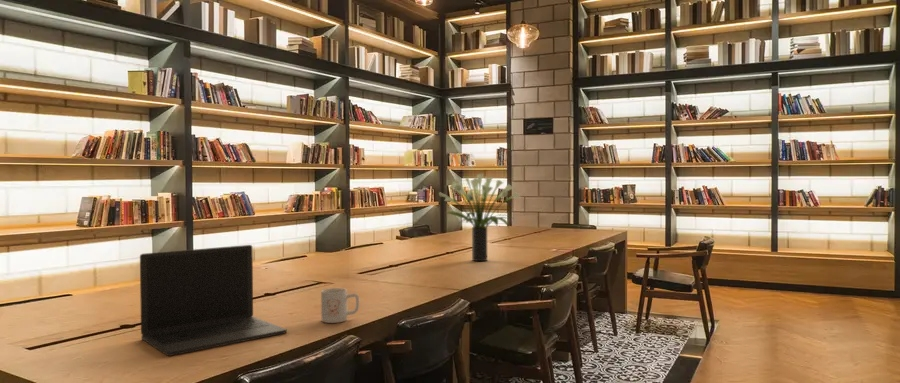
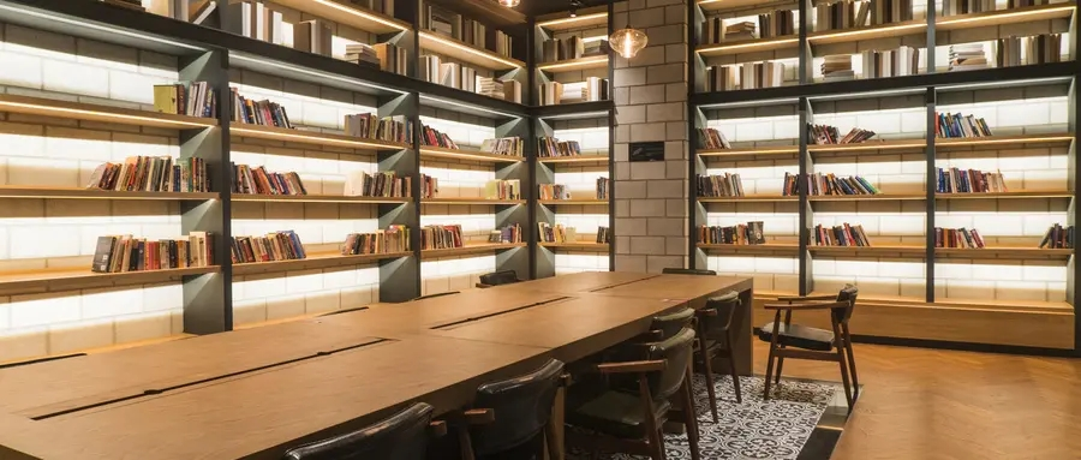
- mug (340, 305)
- potted plant (477, 216)
- laptop (215, 294)
